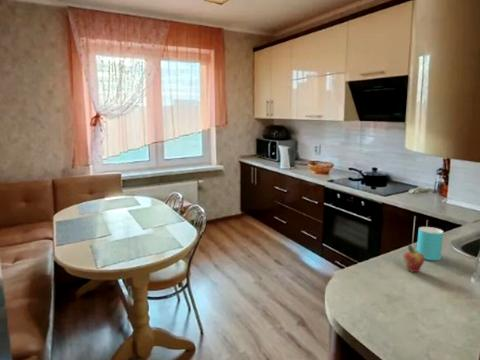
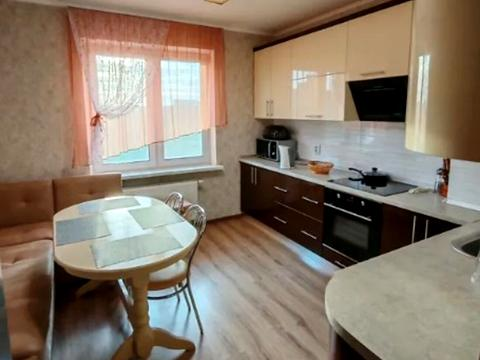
- cup (430, 242)
- fruit (413, 258)
